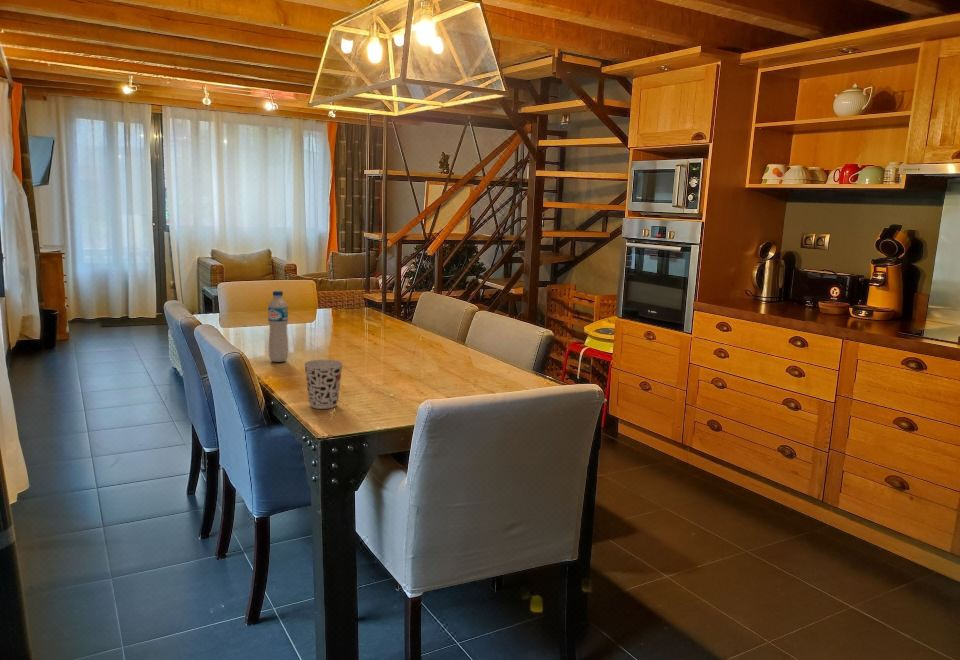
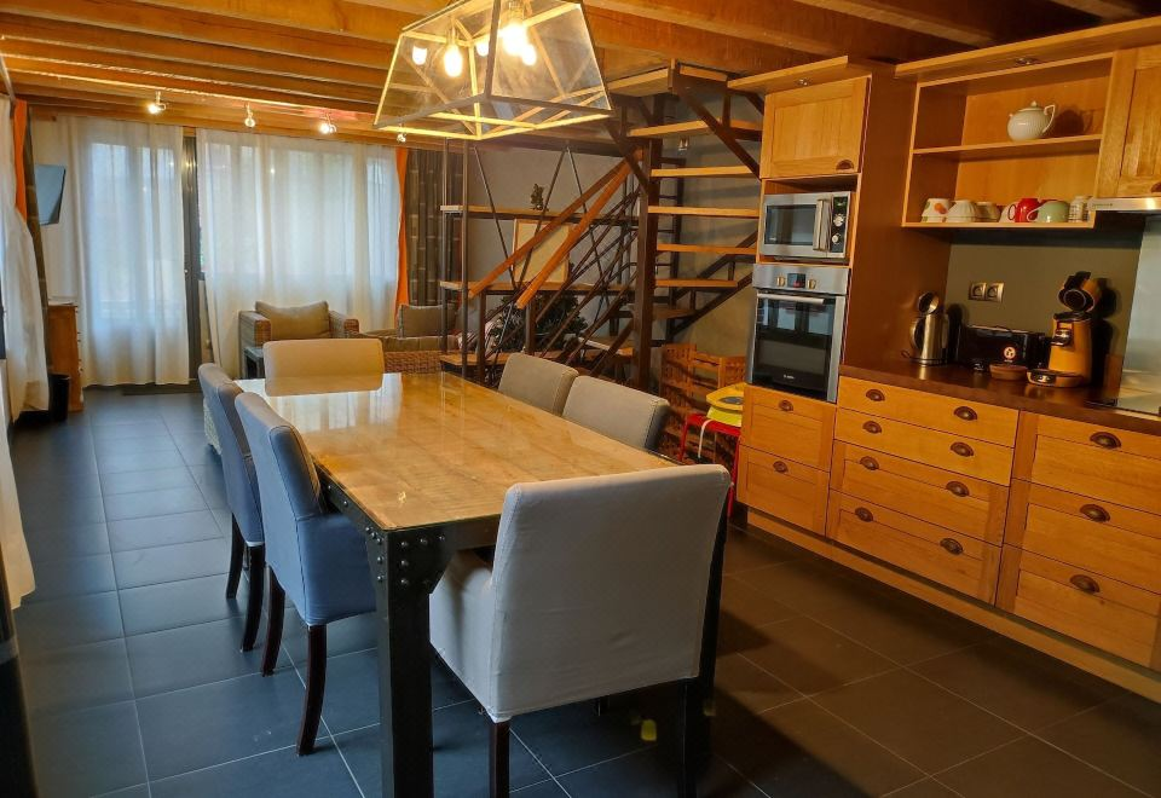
- cup (323, 384)
- water bottle (278, 326)
